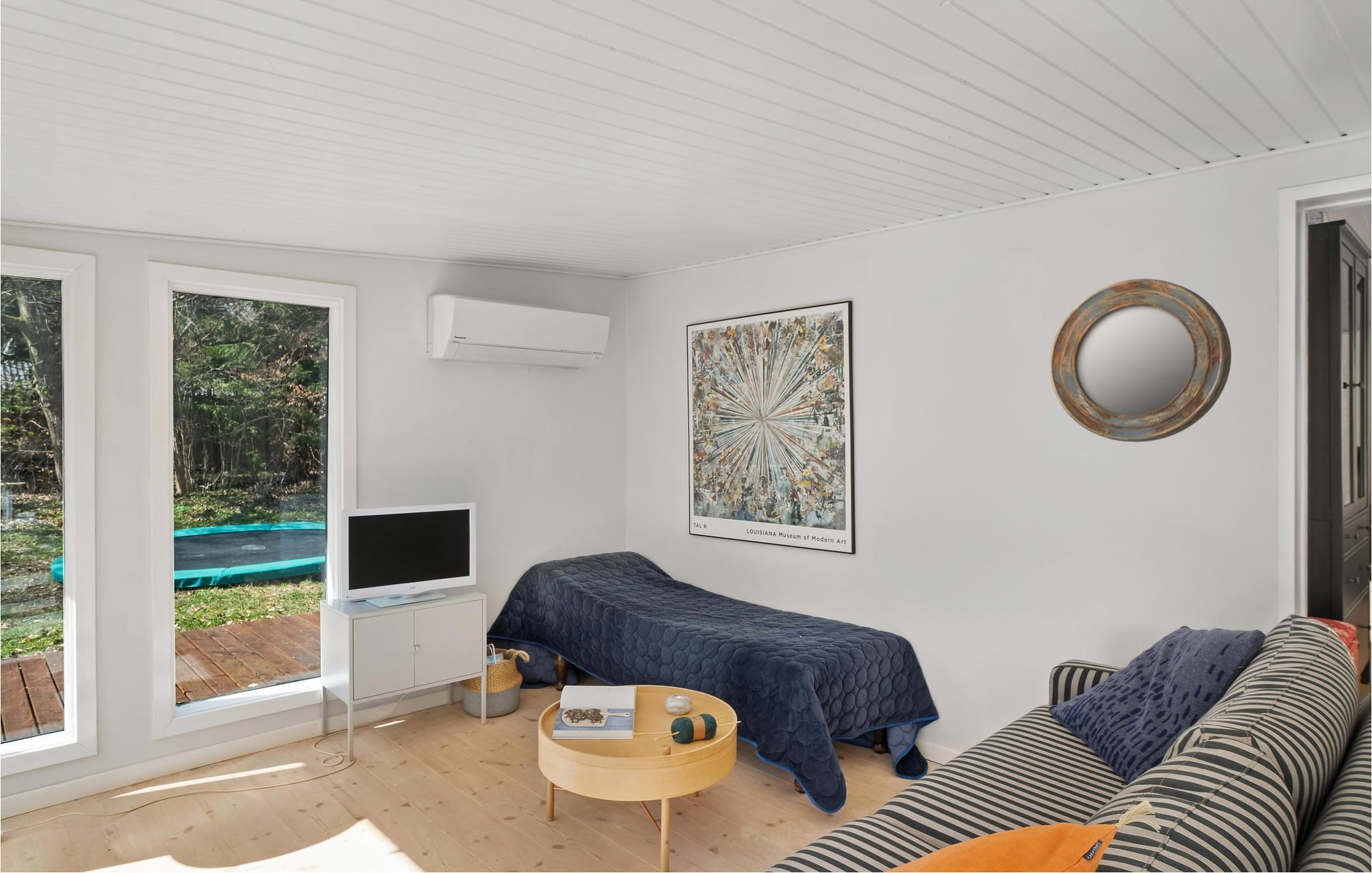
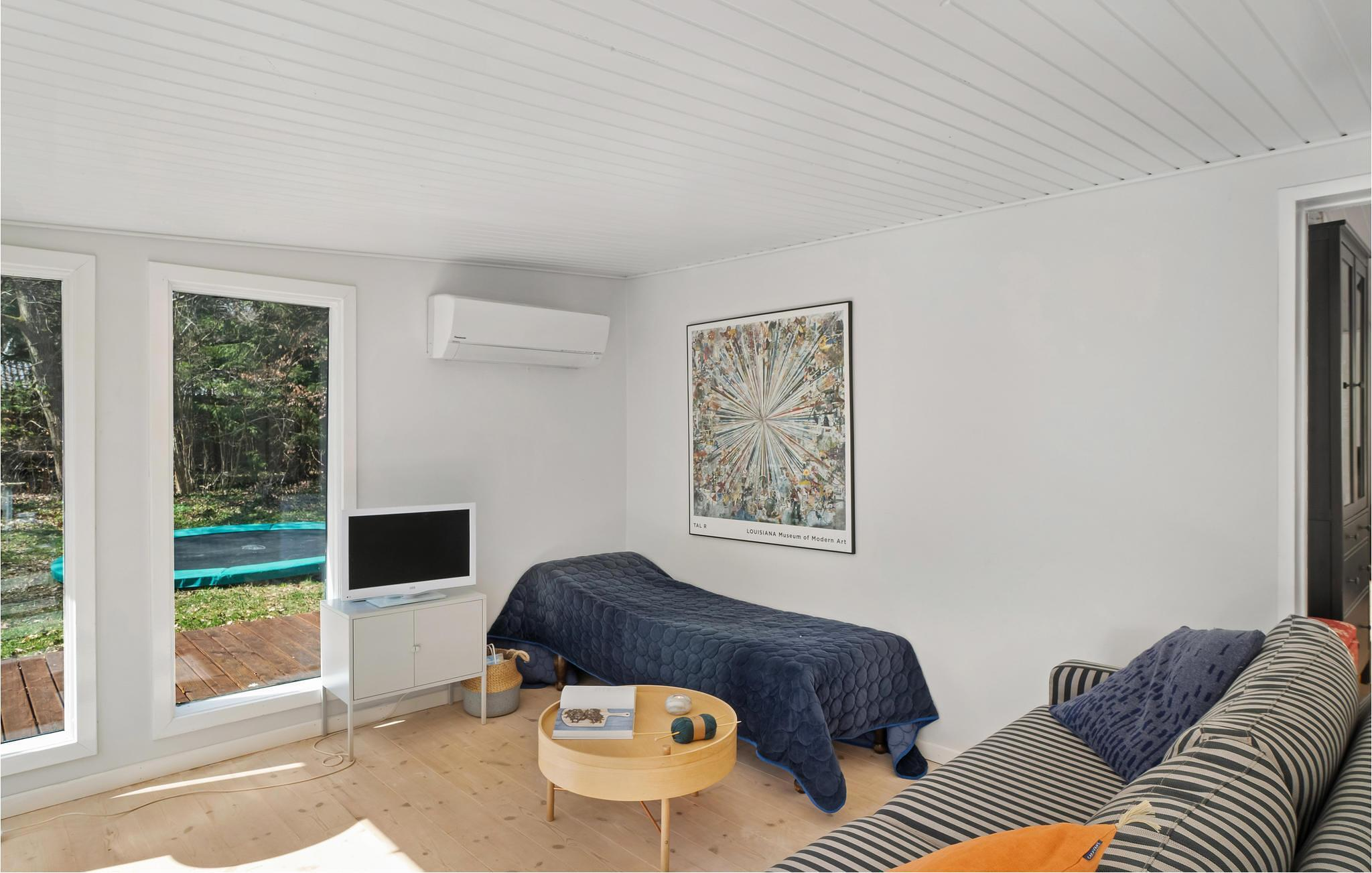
- home mirror (1134, 360)
